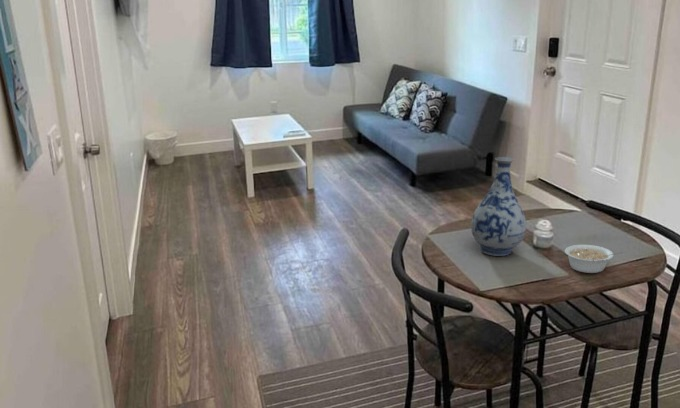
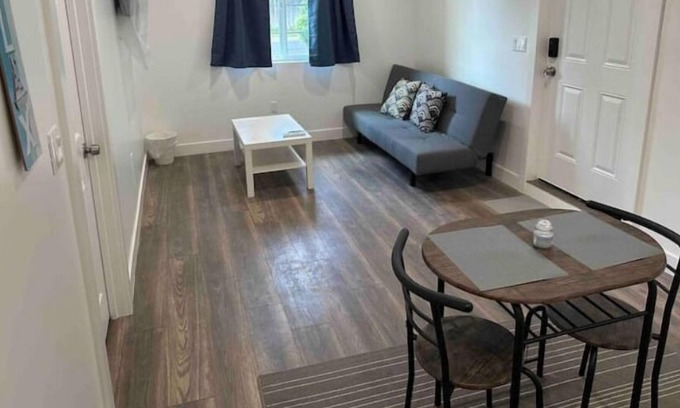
- vase (499, 205)
- legume (589, 258)
